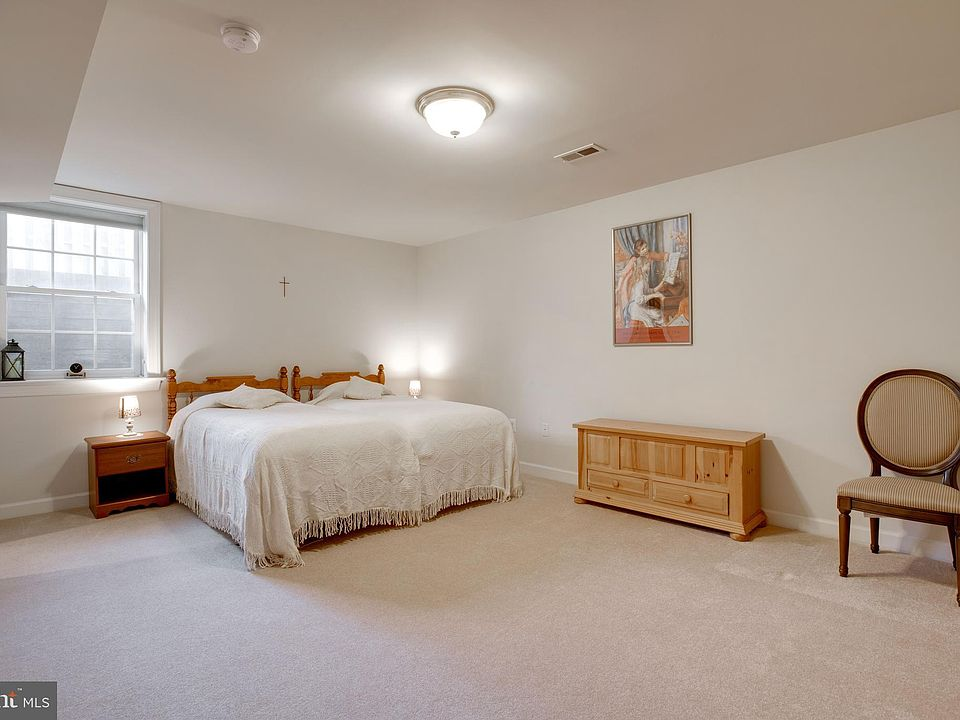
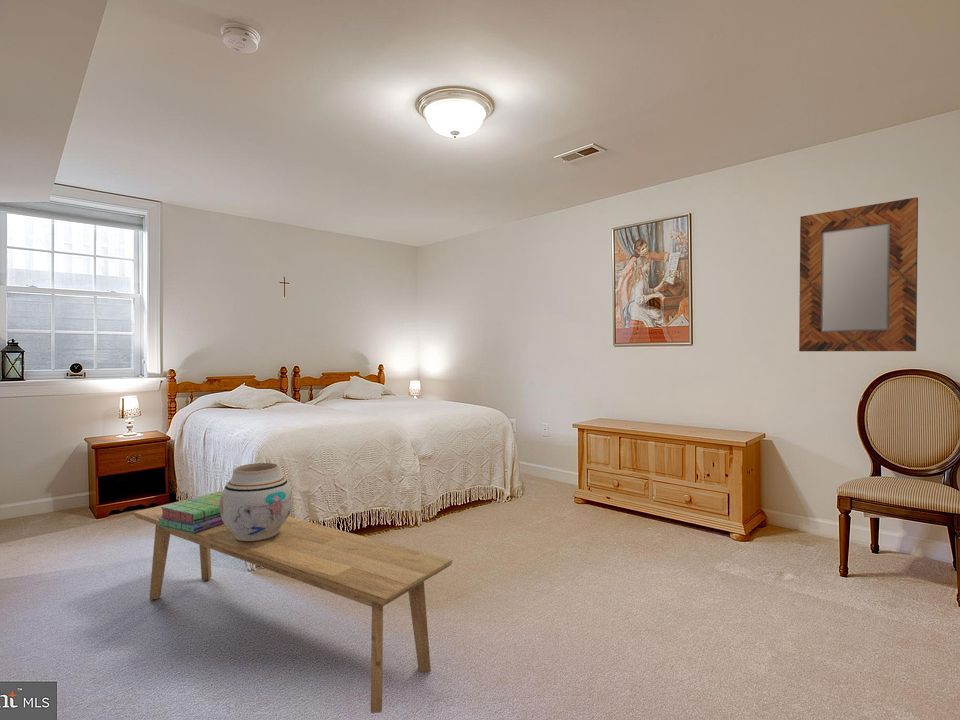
+ stack of books (207, 510)
+ bench (276, 572)
+ vase (256, 500)
+ home mirror (854, 279)
